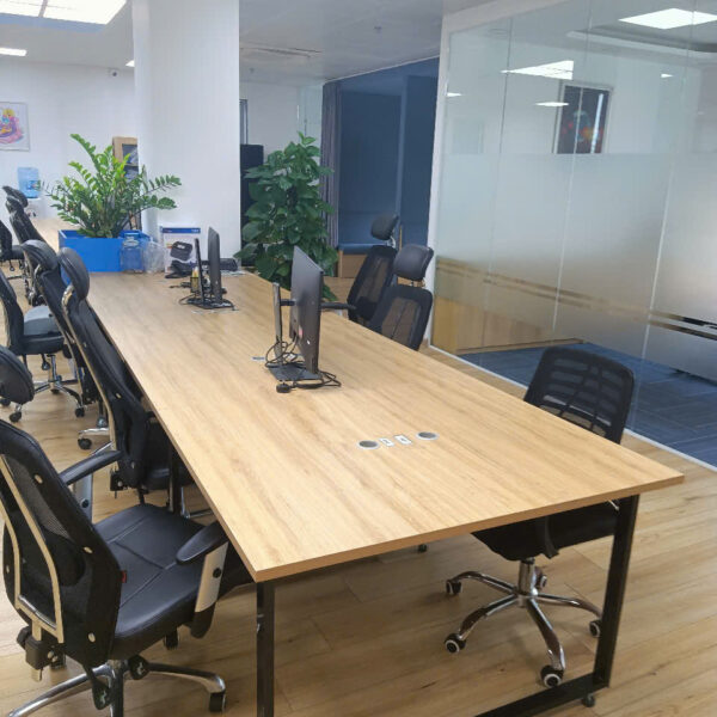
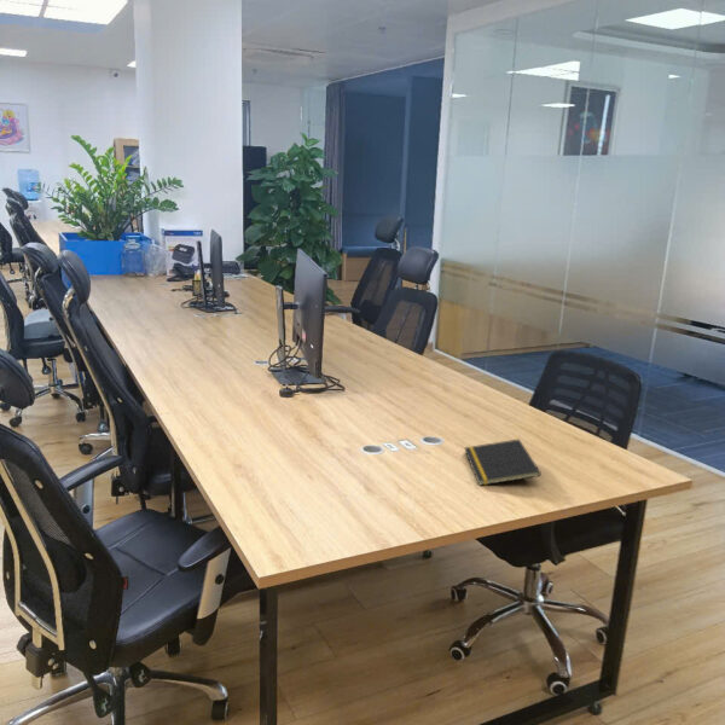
+ notepad (500, 460)
